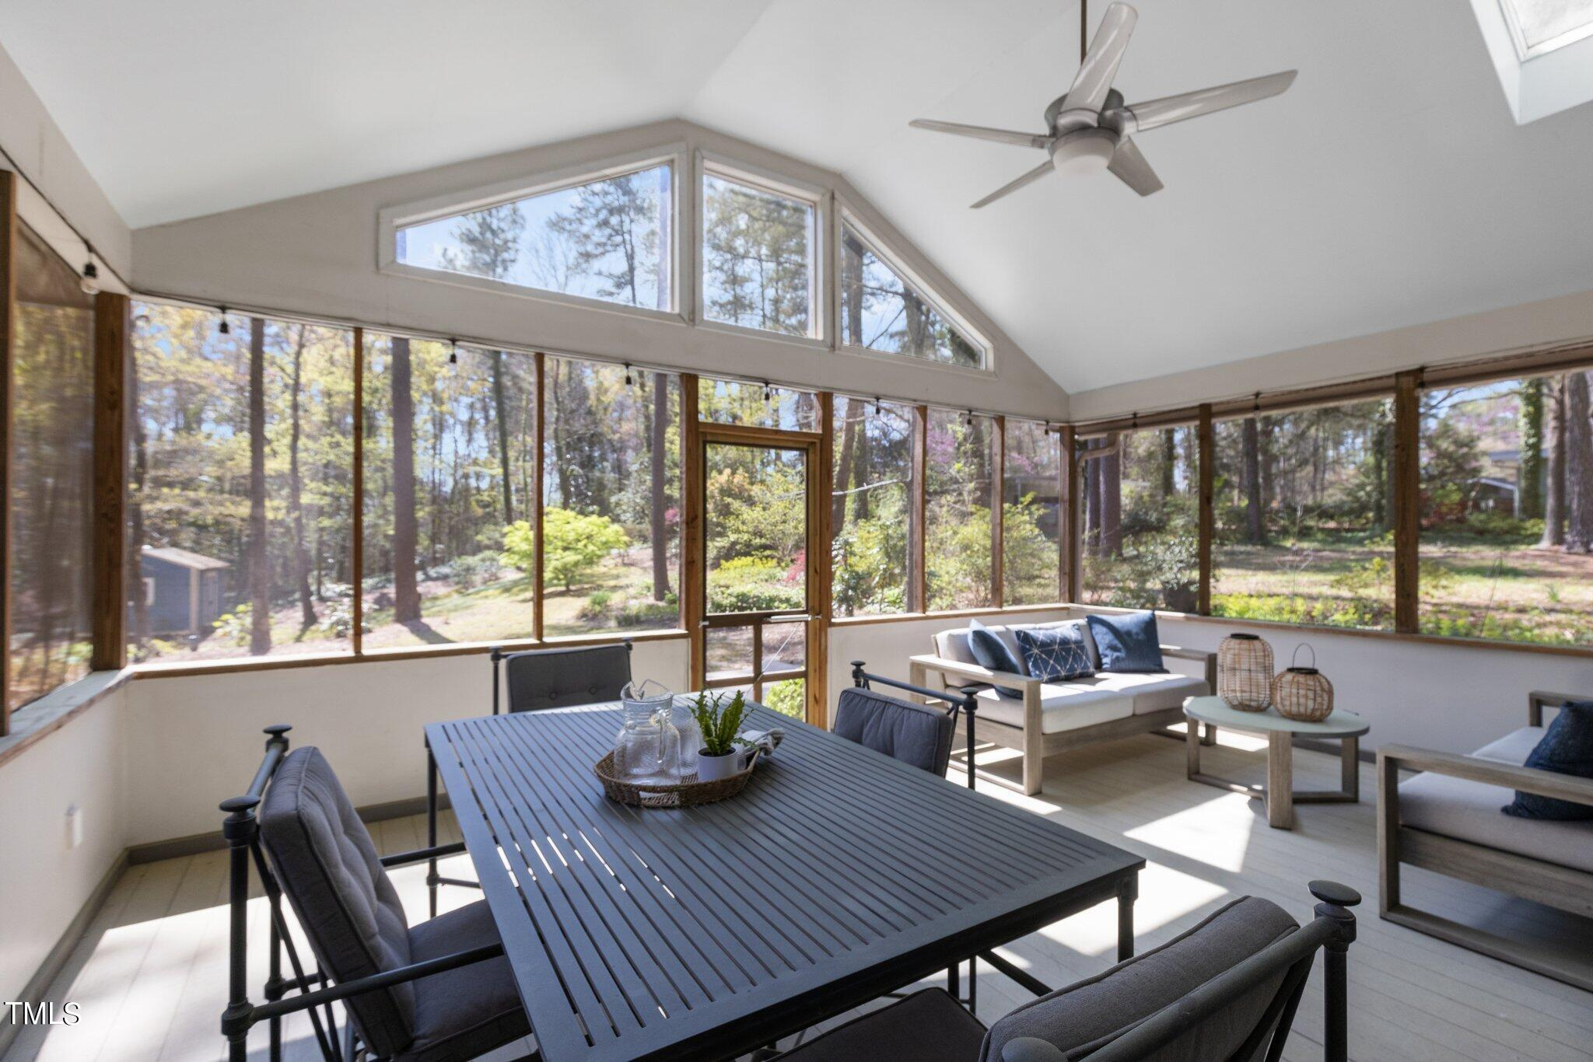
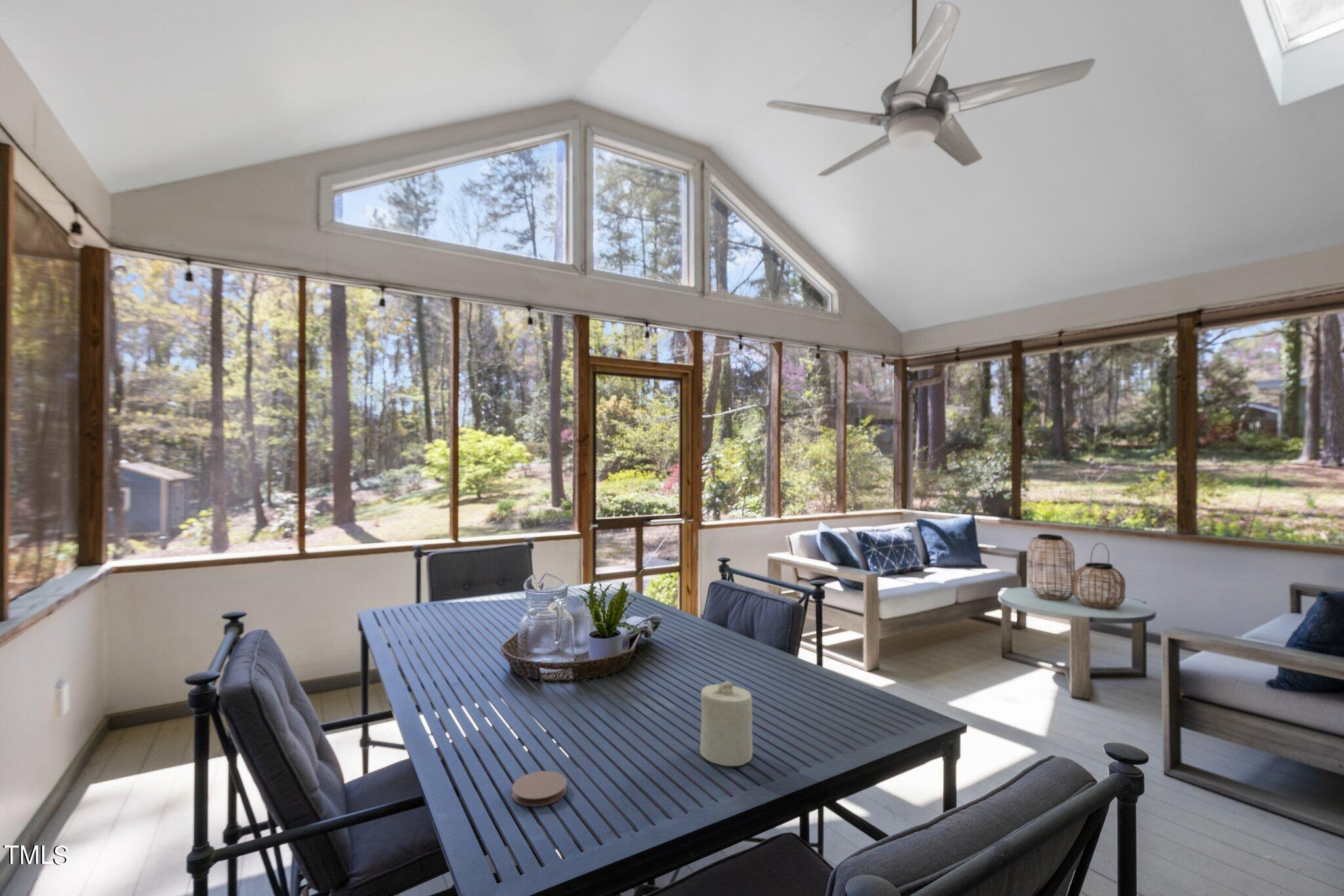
+ coaster (539, 788)
+ candle (724, 717)
